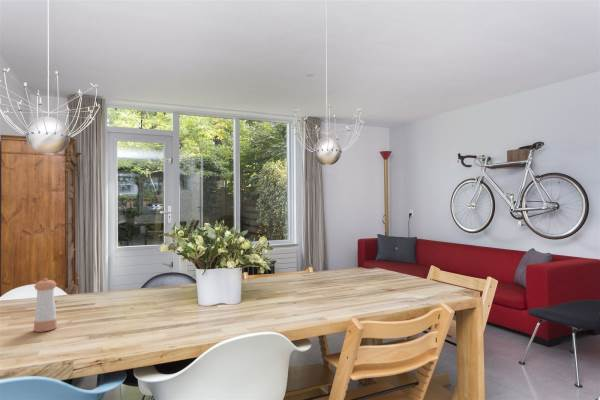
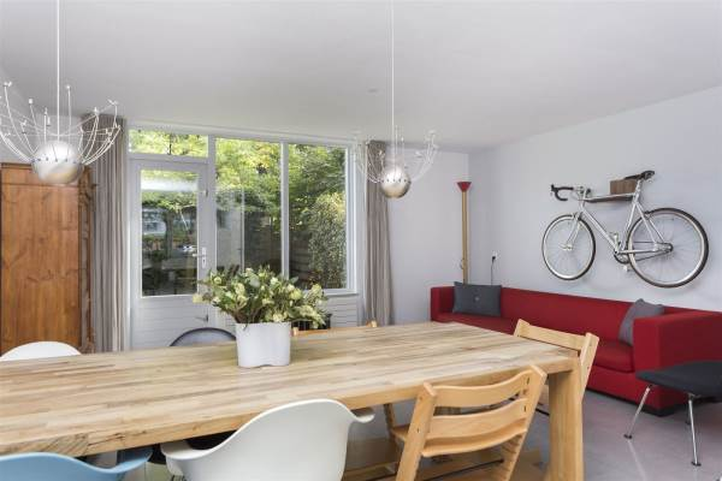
- pepper shaker (45, 303)
